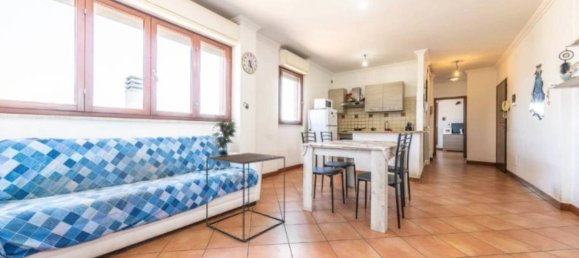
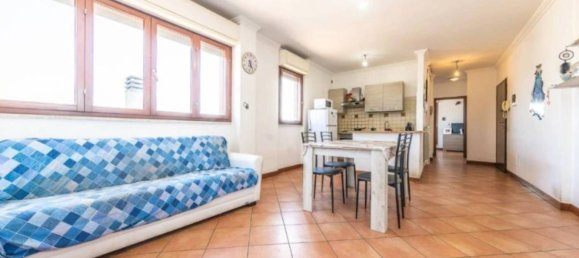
- potted plant (225, 136)
- side table (244, 190)
